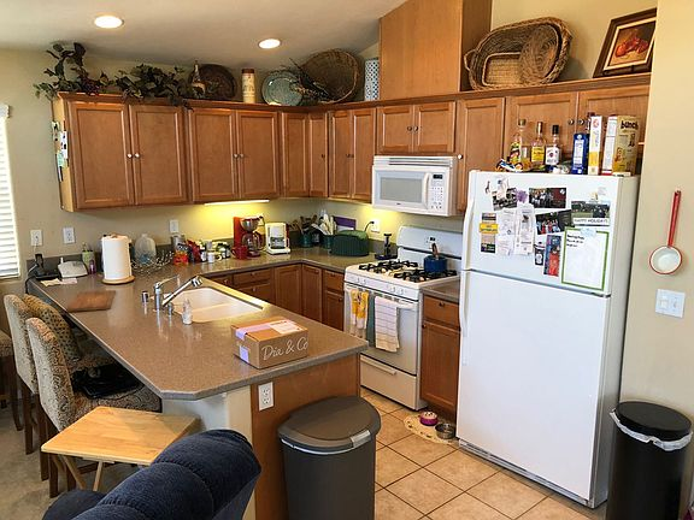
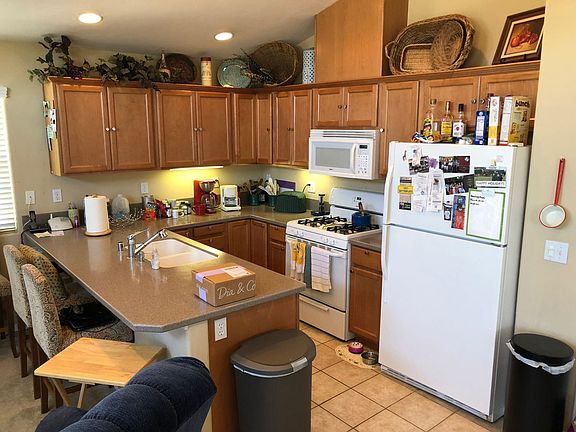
- cutting board (93, 300)
